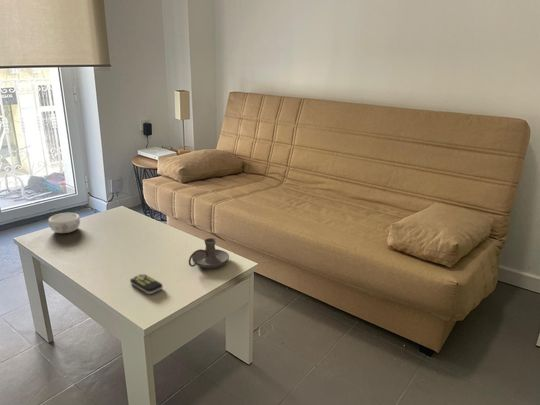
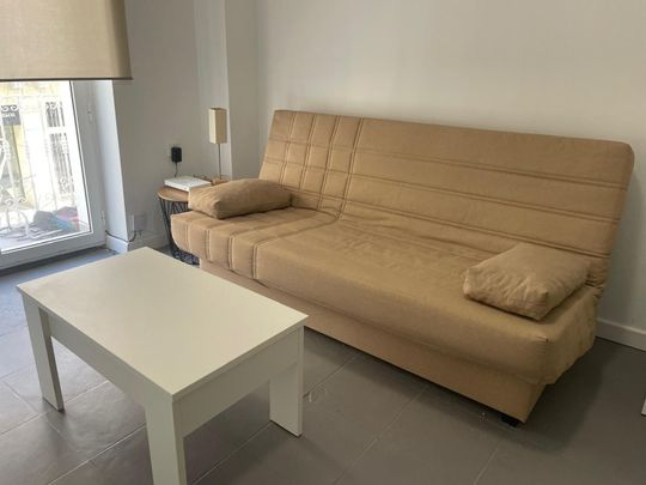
- decorative bowl (64, 224)
- candle holder (207, 252)
- remote control (146, 283)
